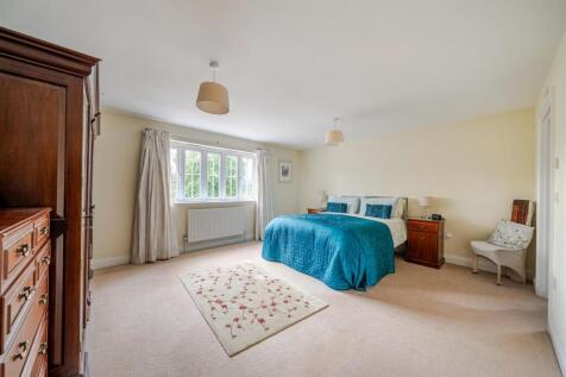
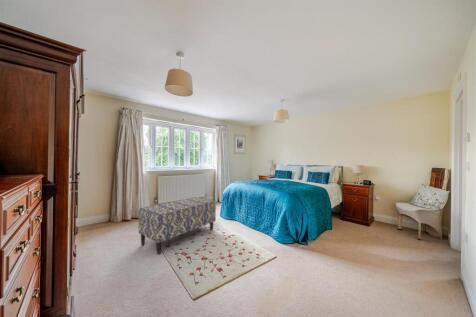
+ bench (180, 220)
